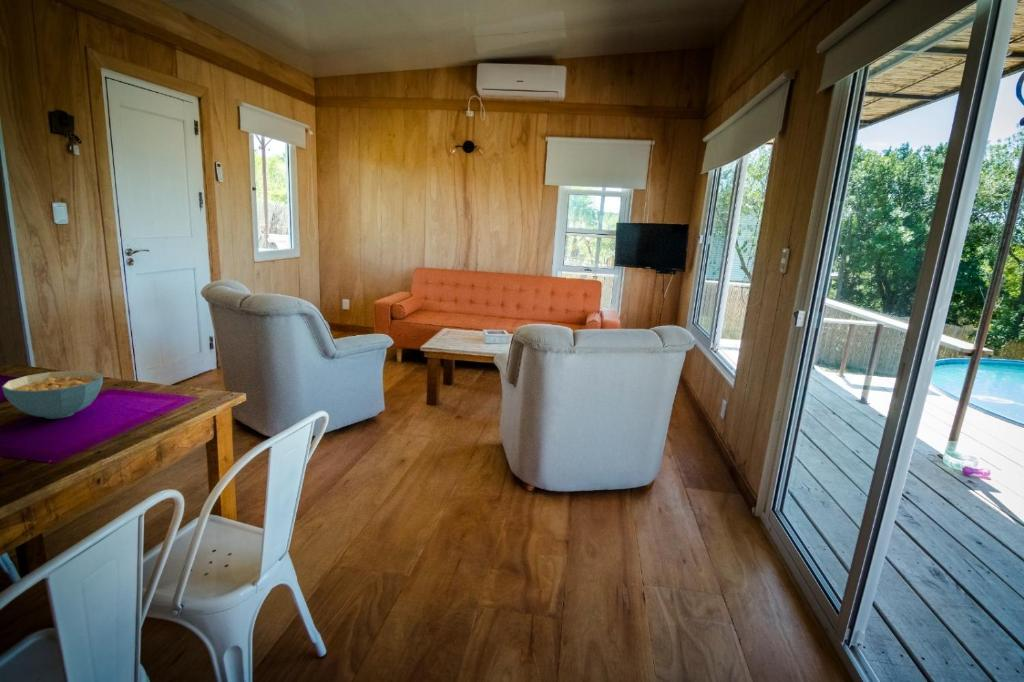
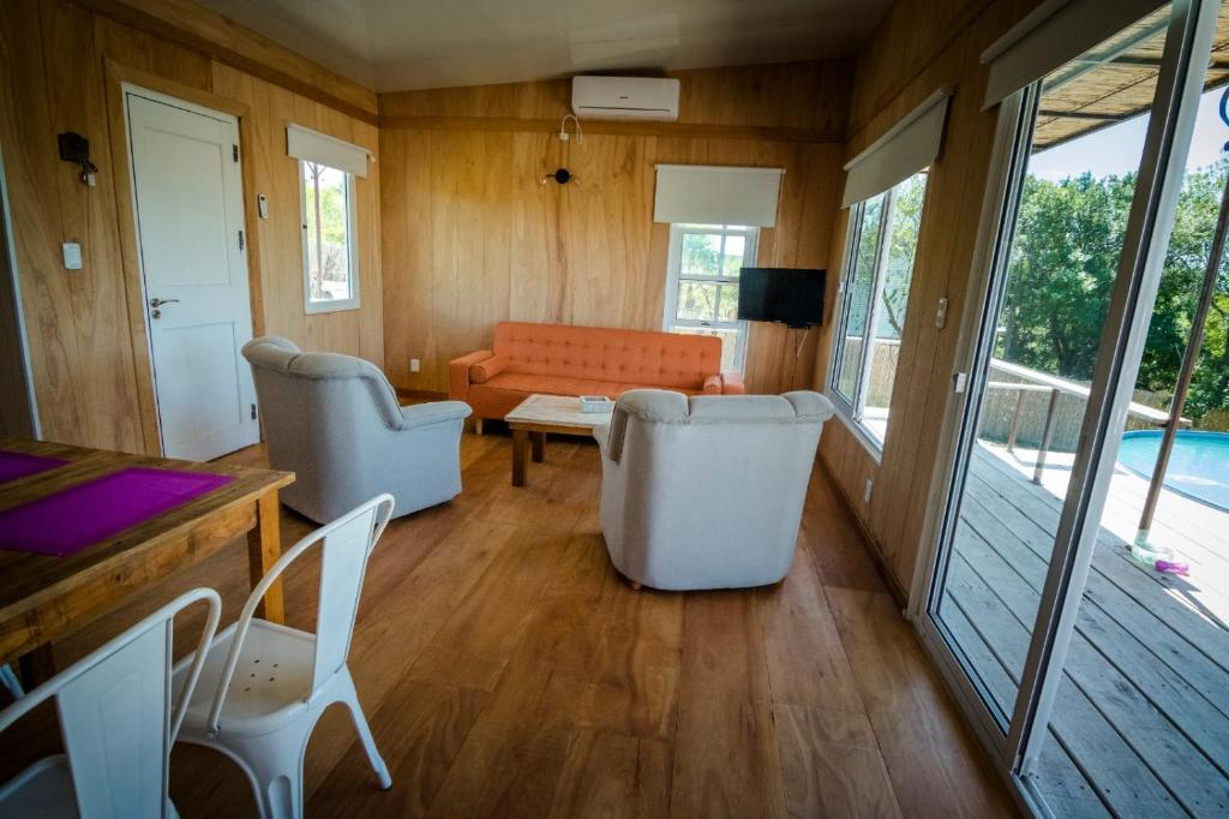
- cereal bowl (57, 397)
